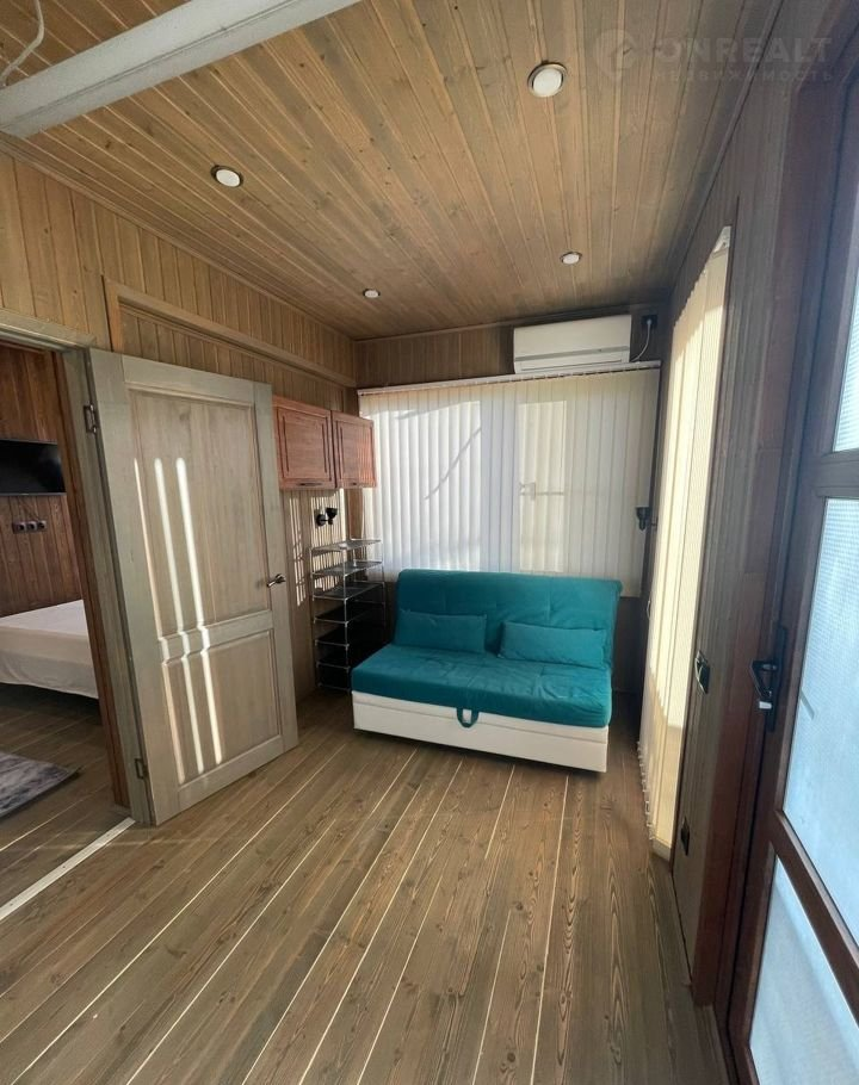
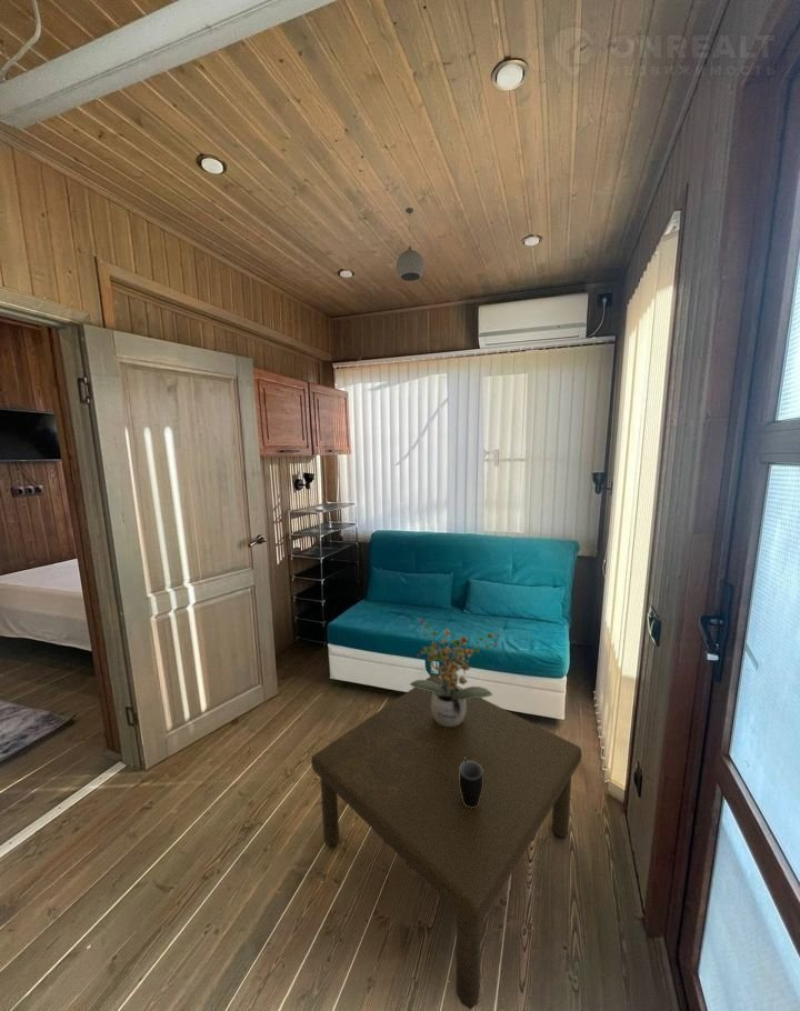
+ potted plant (451, 673)
+ pendant light (409, 247)
+ coffee table (447, 793)
+ mug (469, 779)
